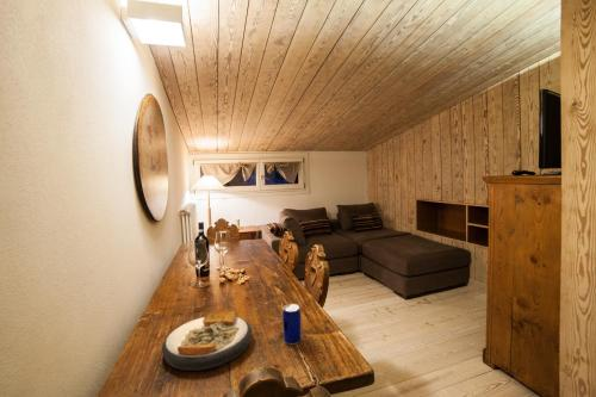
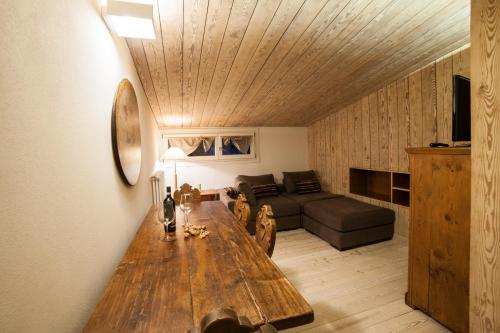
- plate (209, 335)
- beer can (291, 323)
